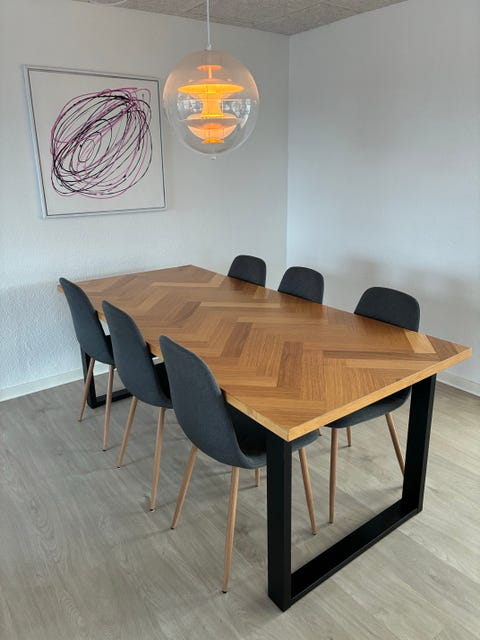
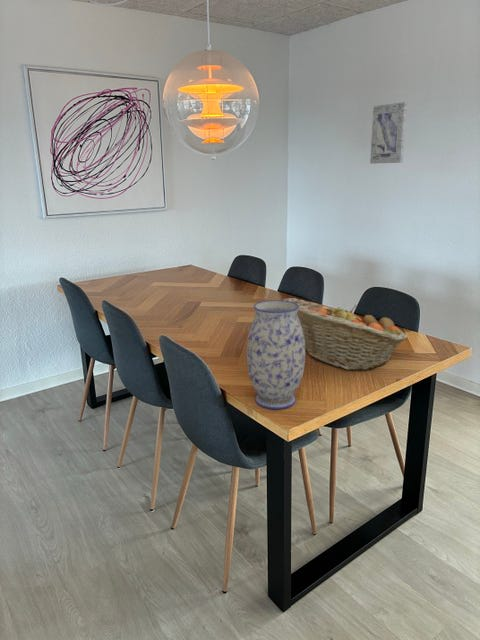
+ wall art (387, 134)
+ vase (275, 354)
+ fruit basket (341, 327)
